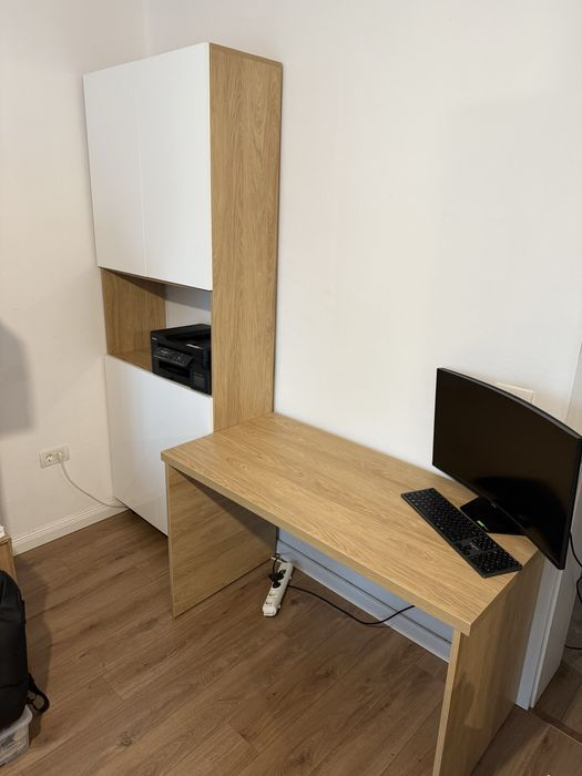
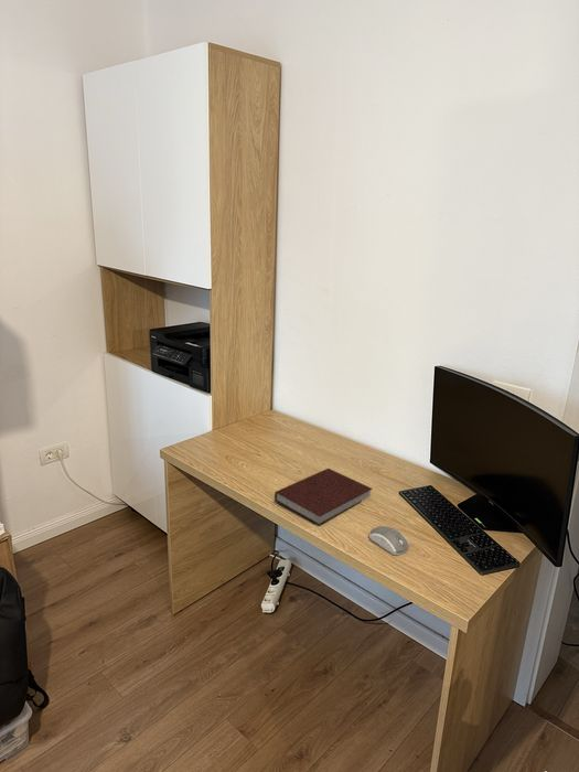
+ computer mouse (388, 536)
+ notebook (323, 494)
